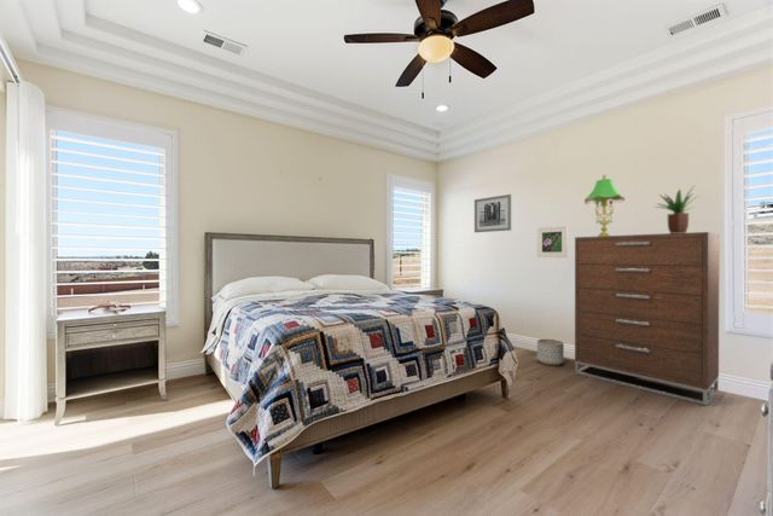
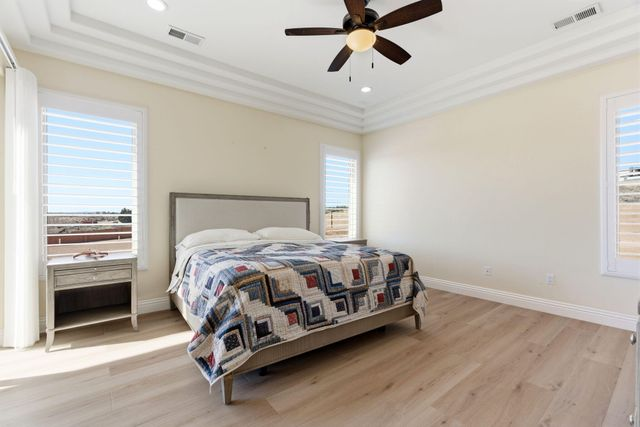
- table lamp (604, 205)
- potted plant (678, 210)
- planter (550, 352)
- wall art (492, 214)
- dresser (641, 308)
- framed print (552, 242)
